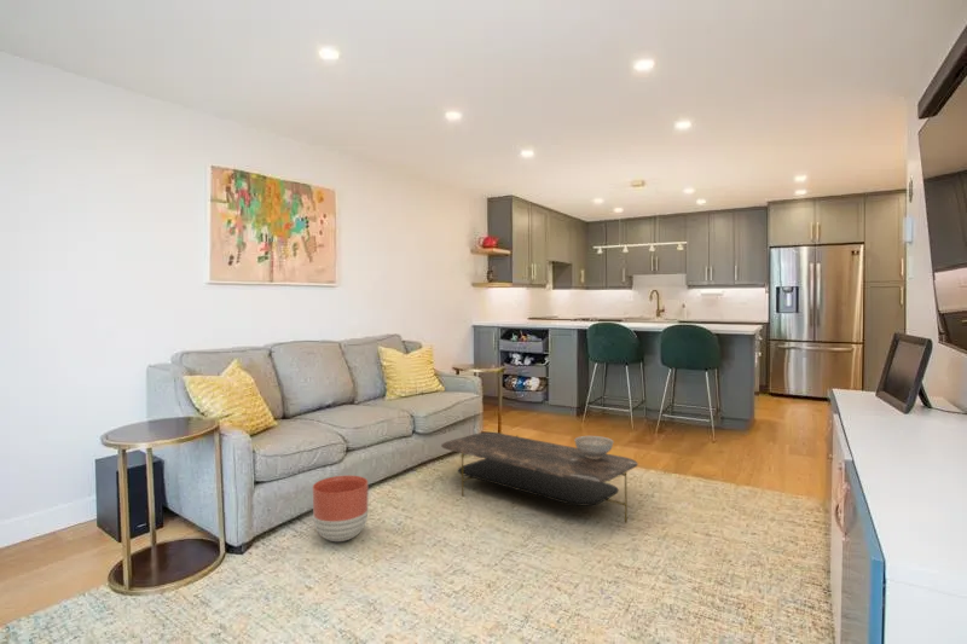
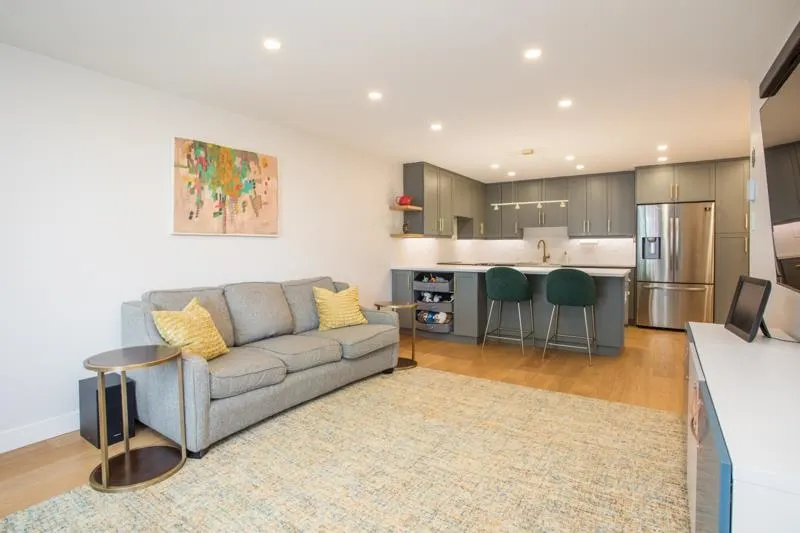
- decorative bowl (593, 447)
- planter (341, 510)
- coffee table (533, 474)
